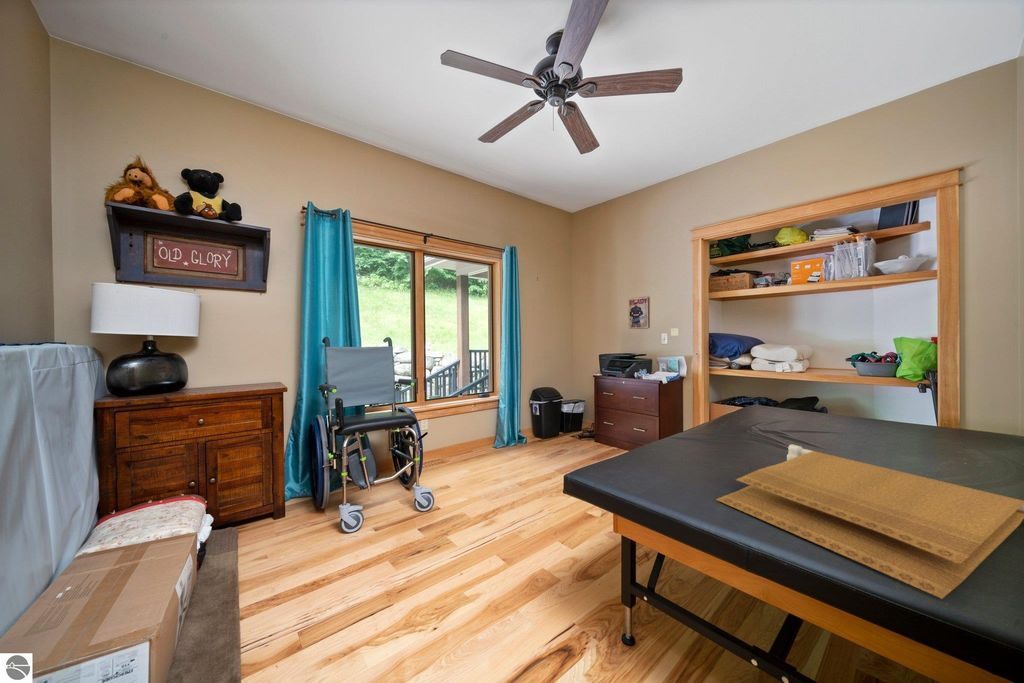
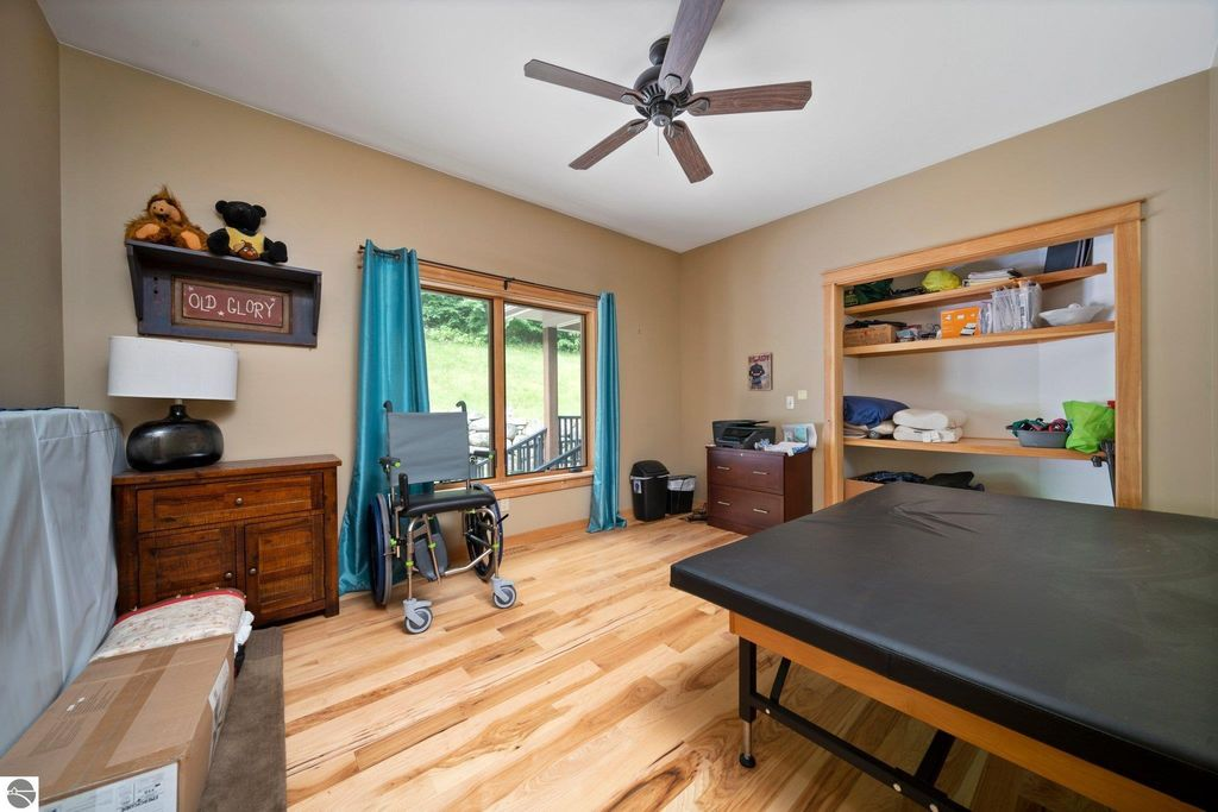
- dishrag (862, 498)
